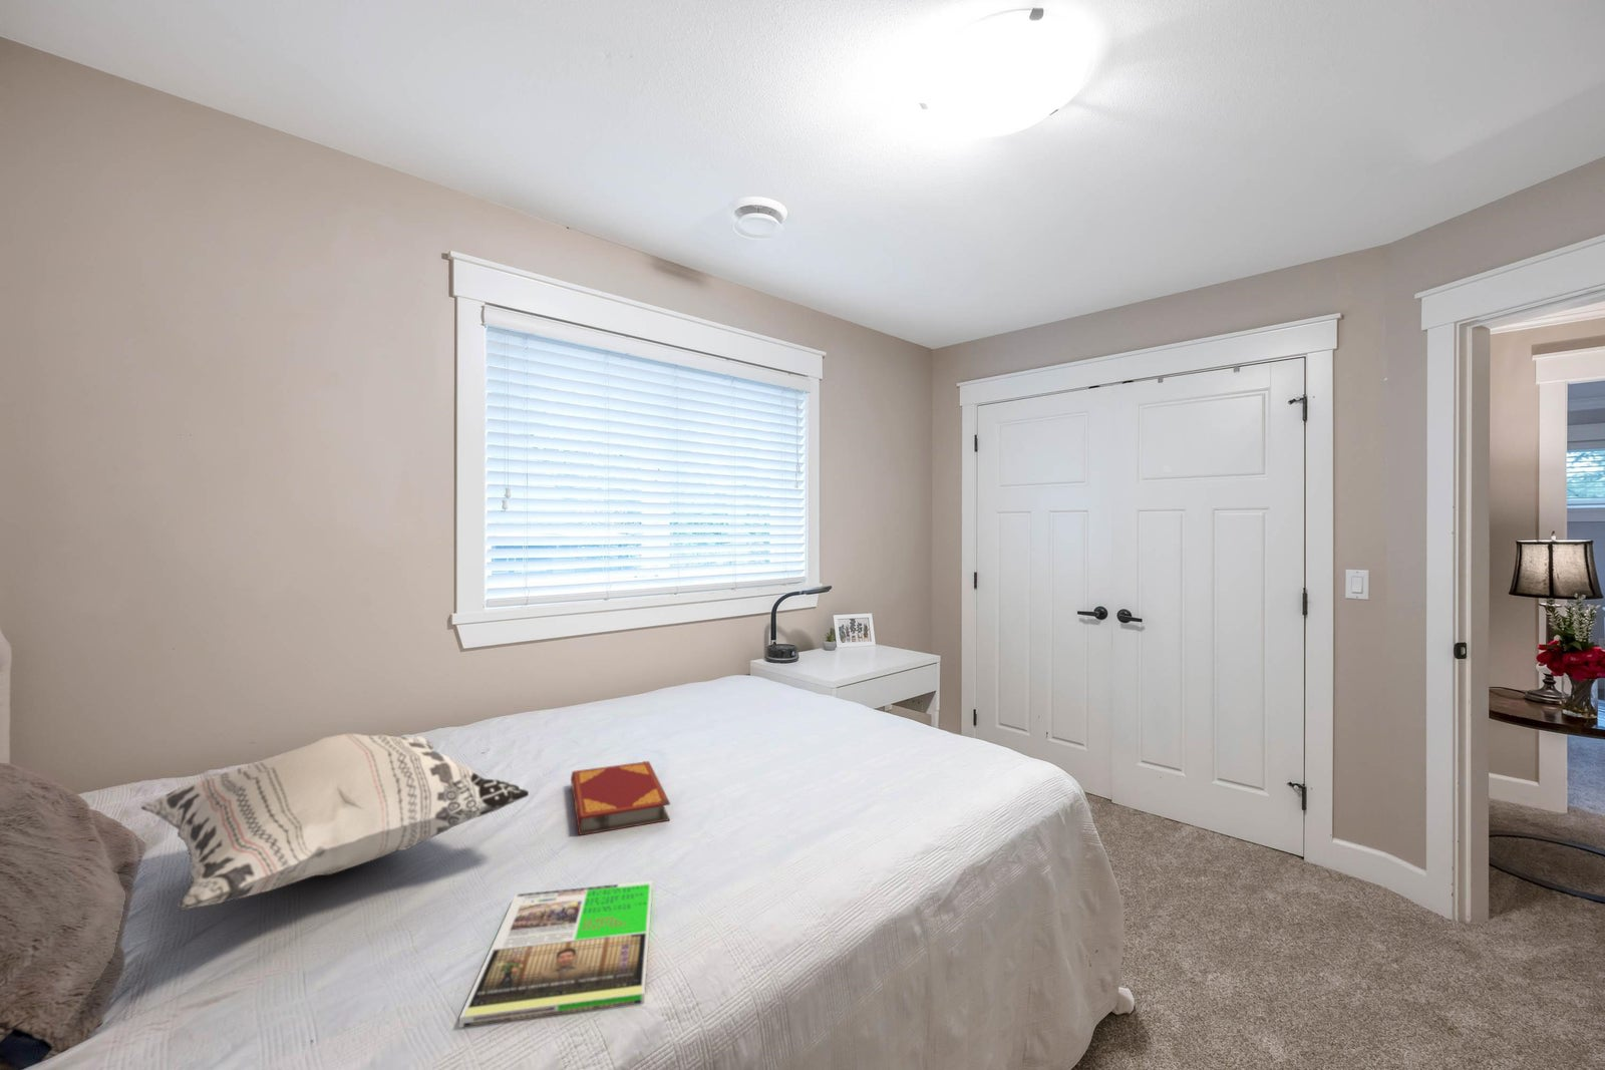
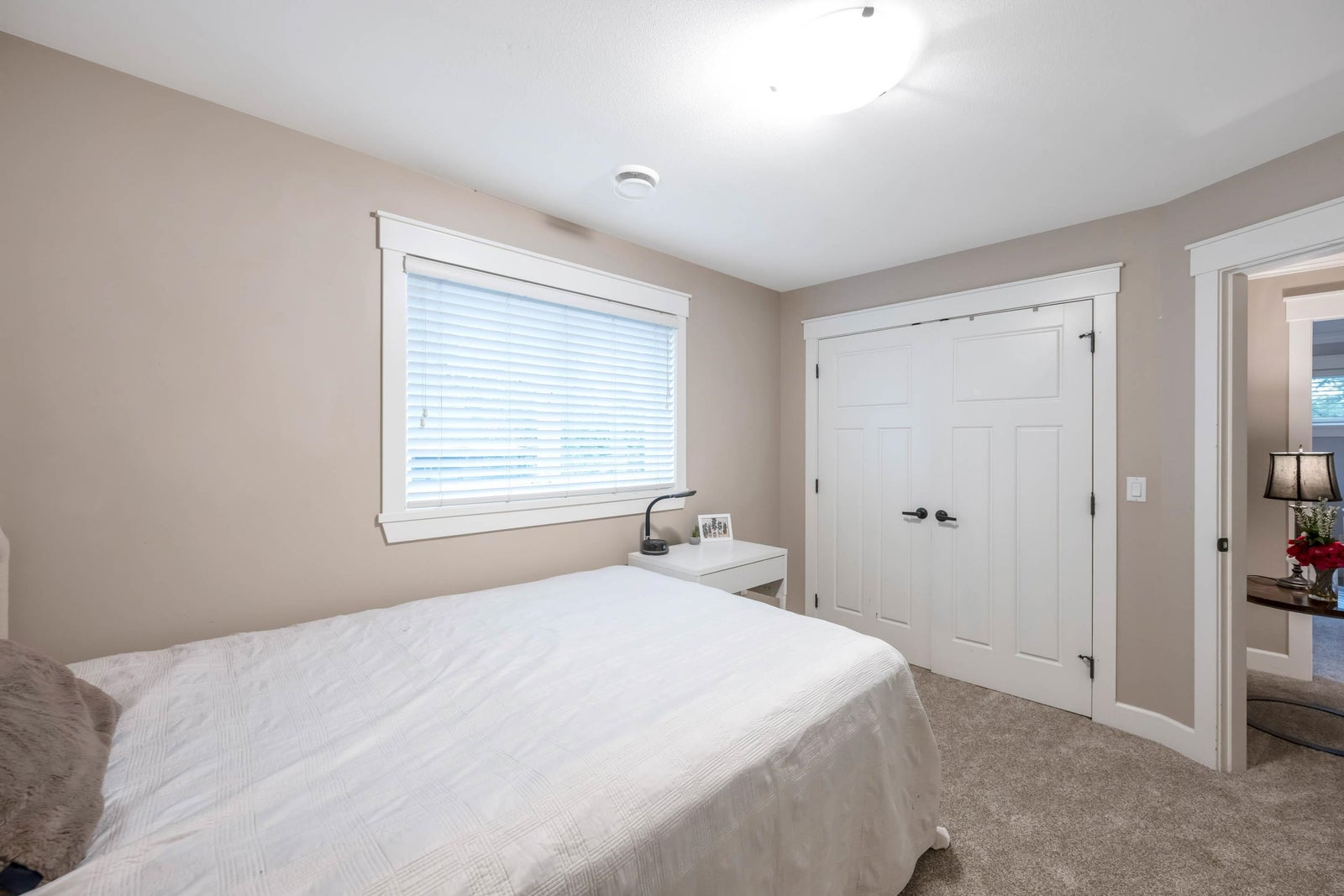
- decorative pillow (342, 800)
- hardback book (617, 794)
- magazine (572, 942)
